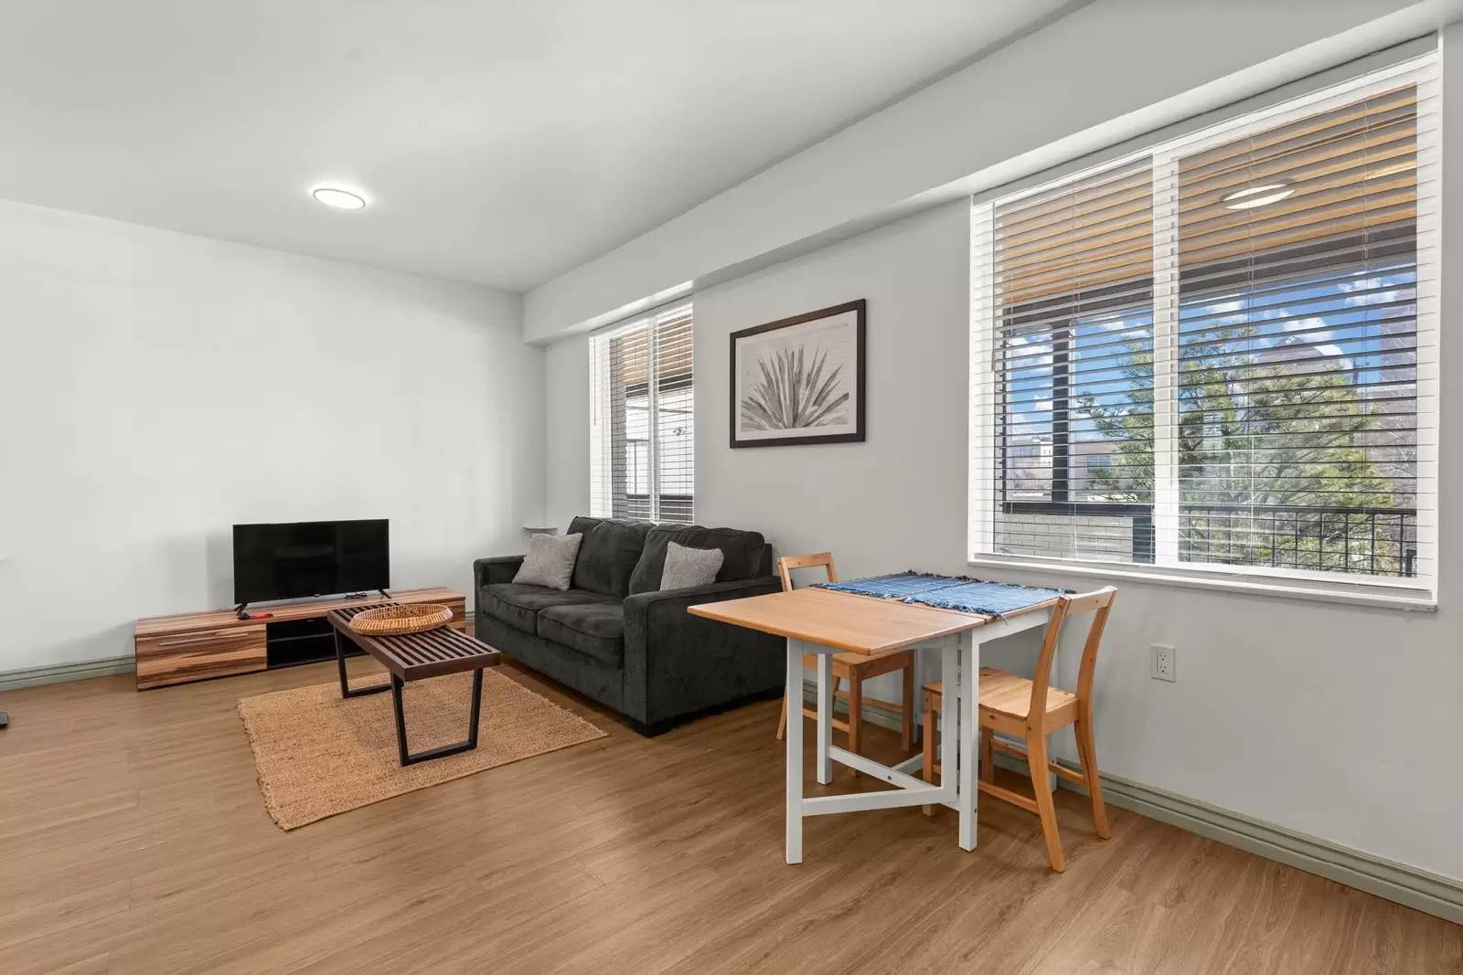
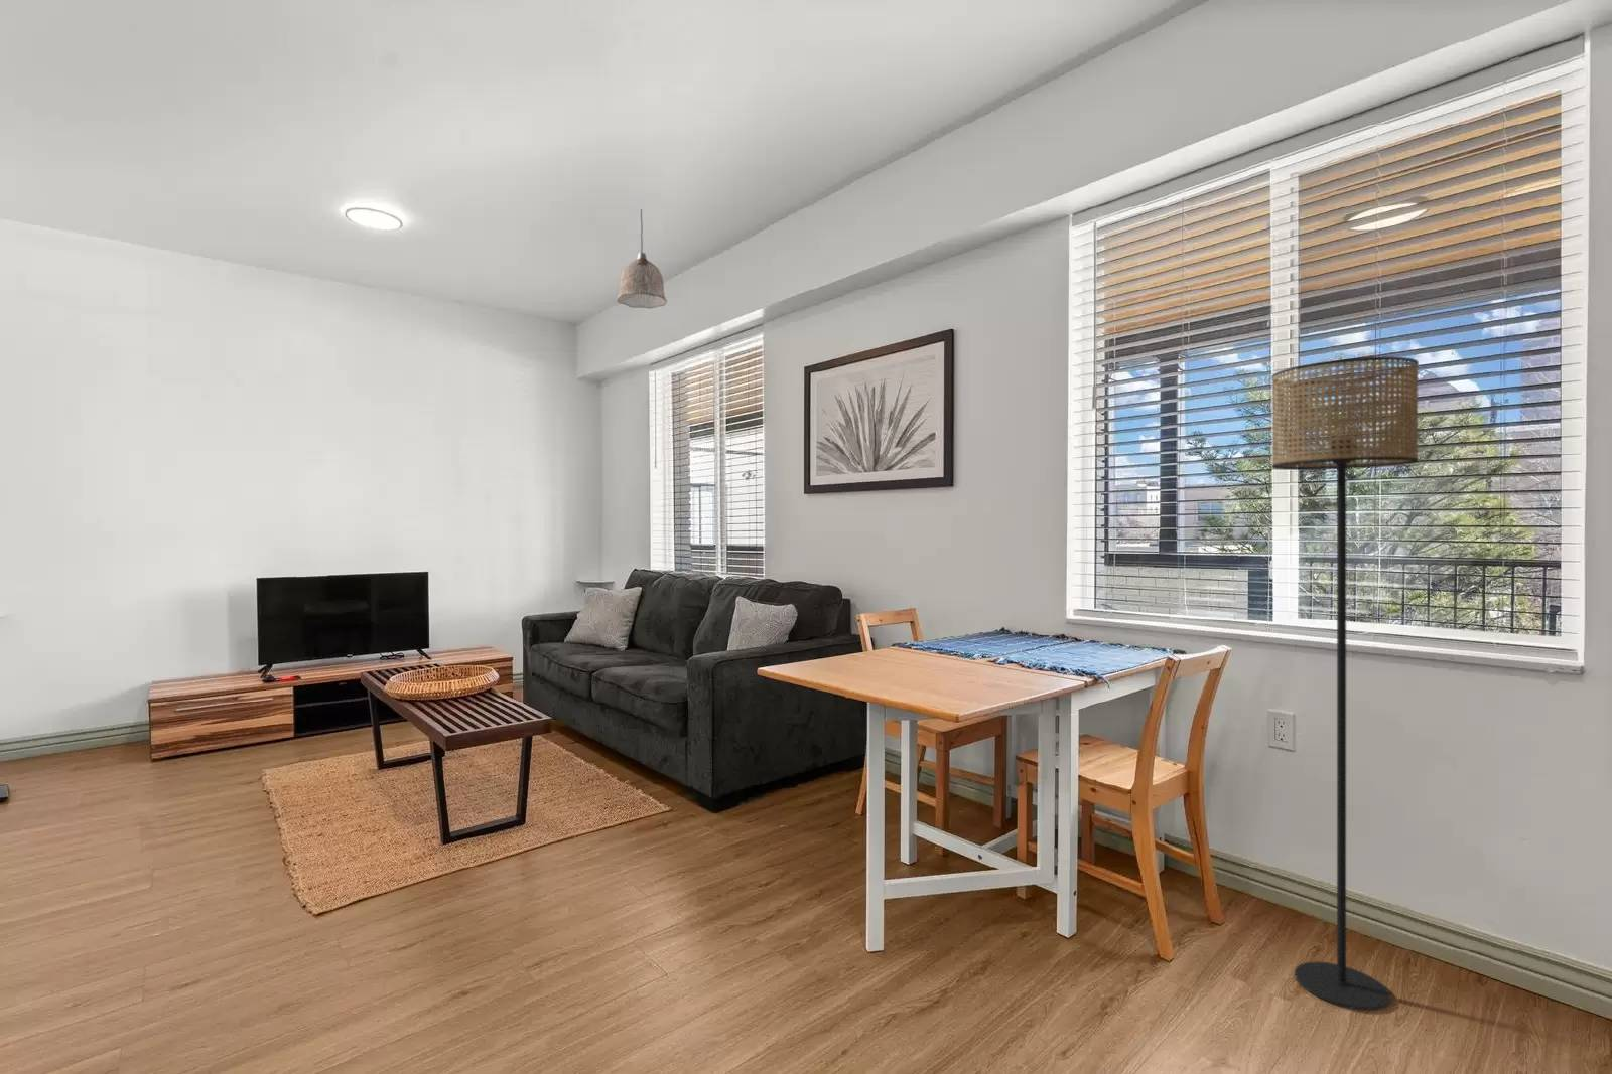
+ pendant lamp (640, 254)
+ floor lamp (1341, 678)
